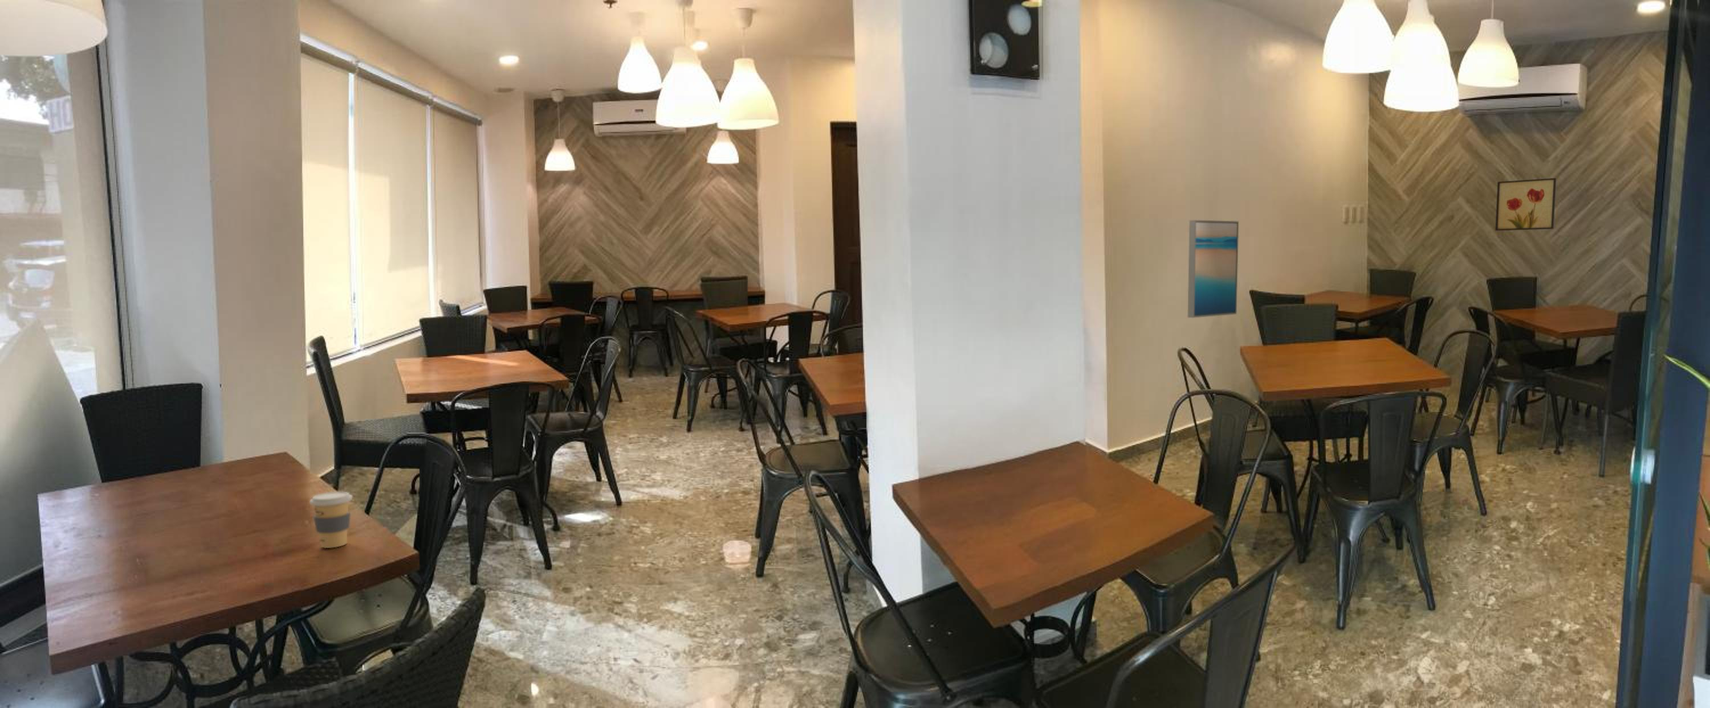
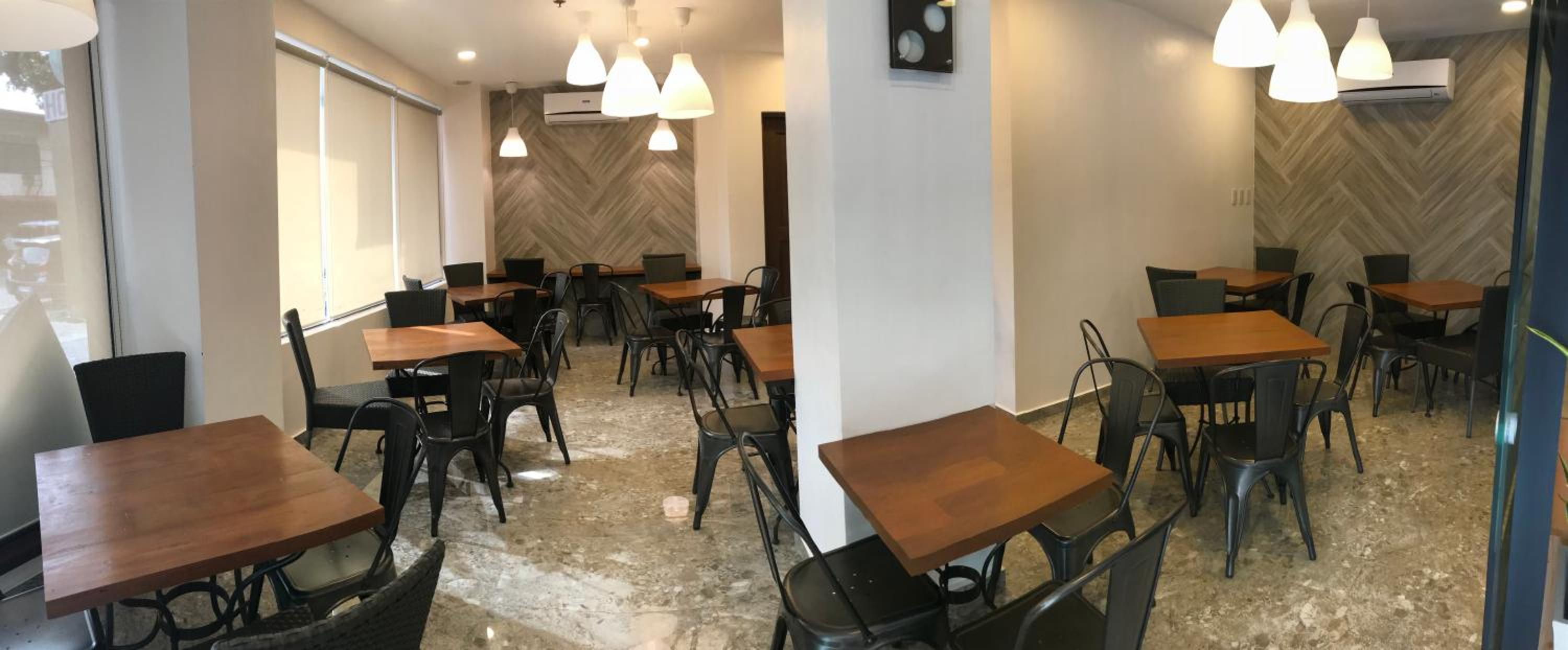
- wall art (1526, 205)
- coffee cup (333, 520)
- wall art (1214, 268)
